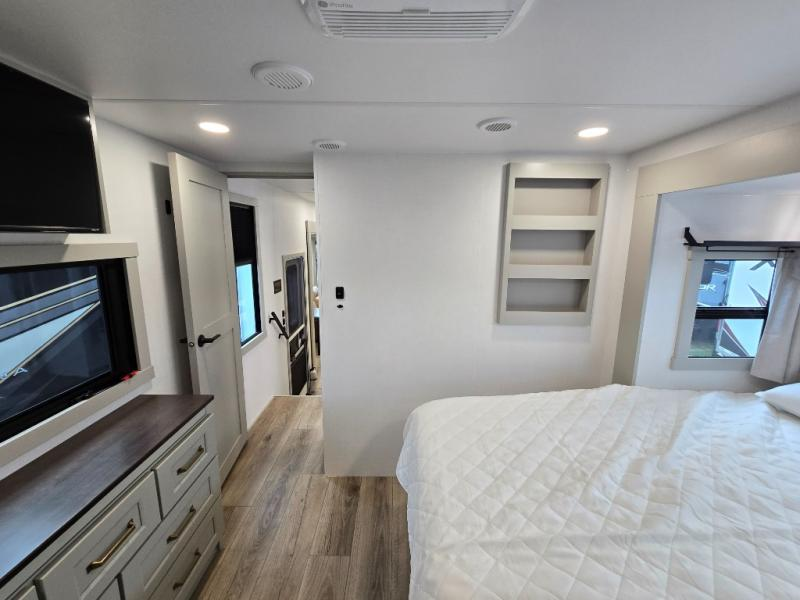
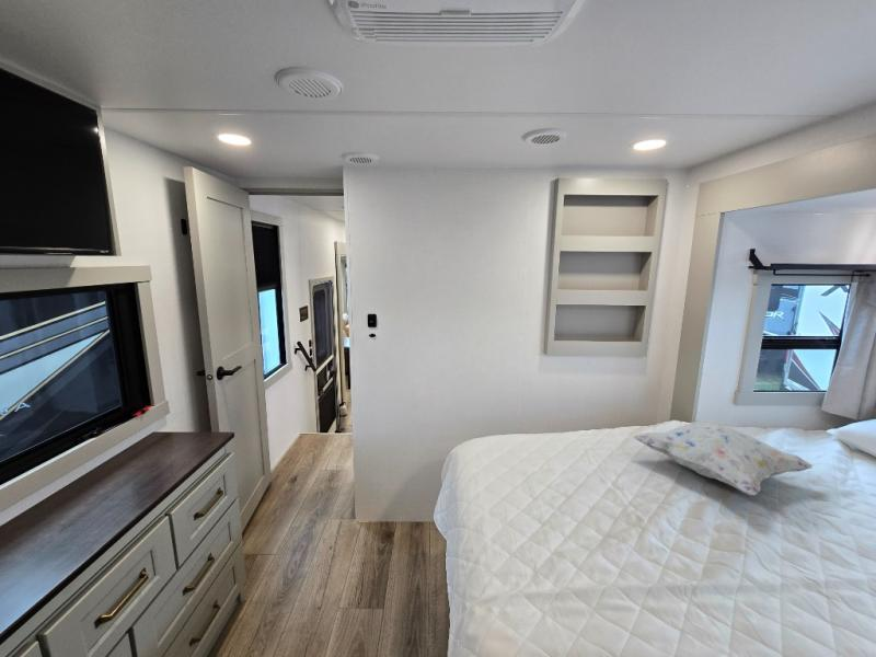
+ decorative pillow (717, 450)
